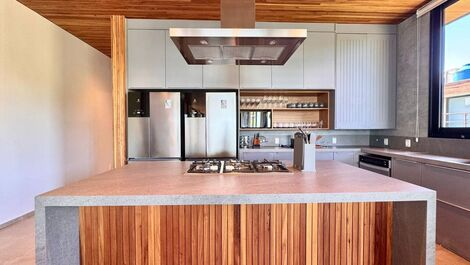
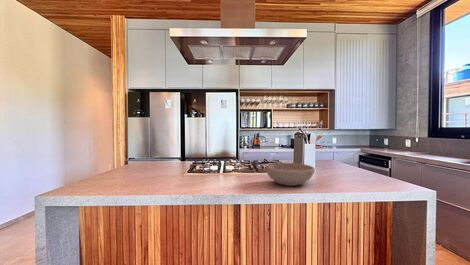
+ bowl (289, 174)
